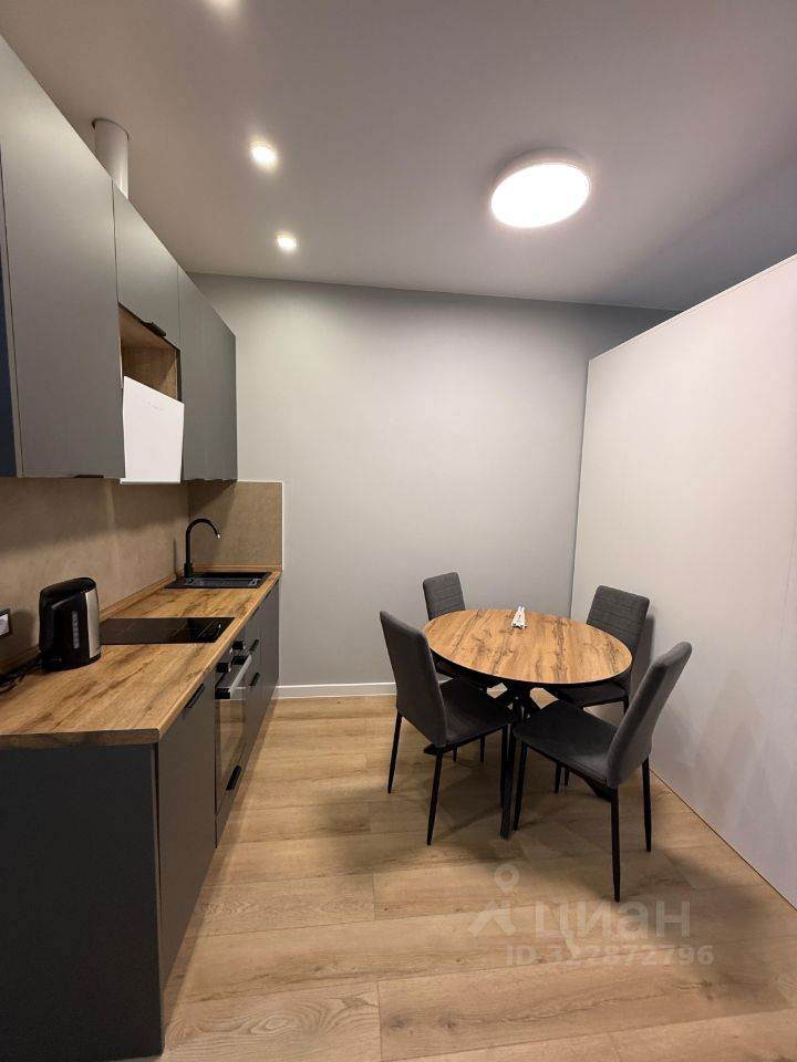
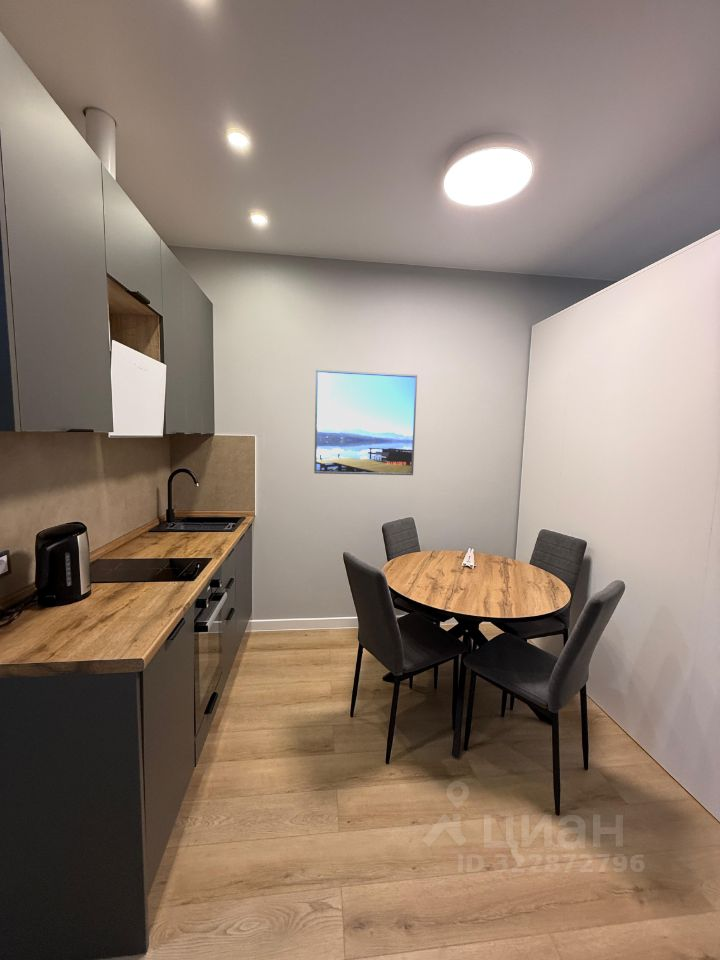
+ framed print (365, 424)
